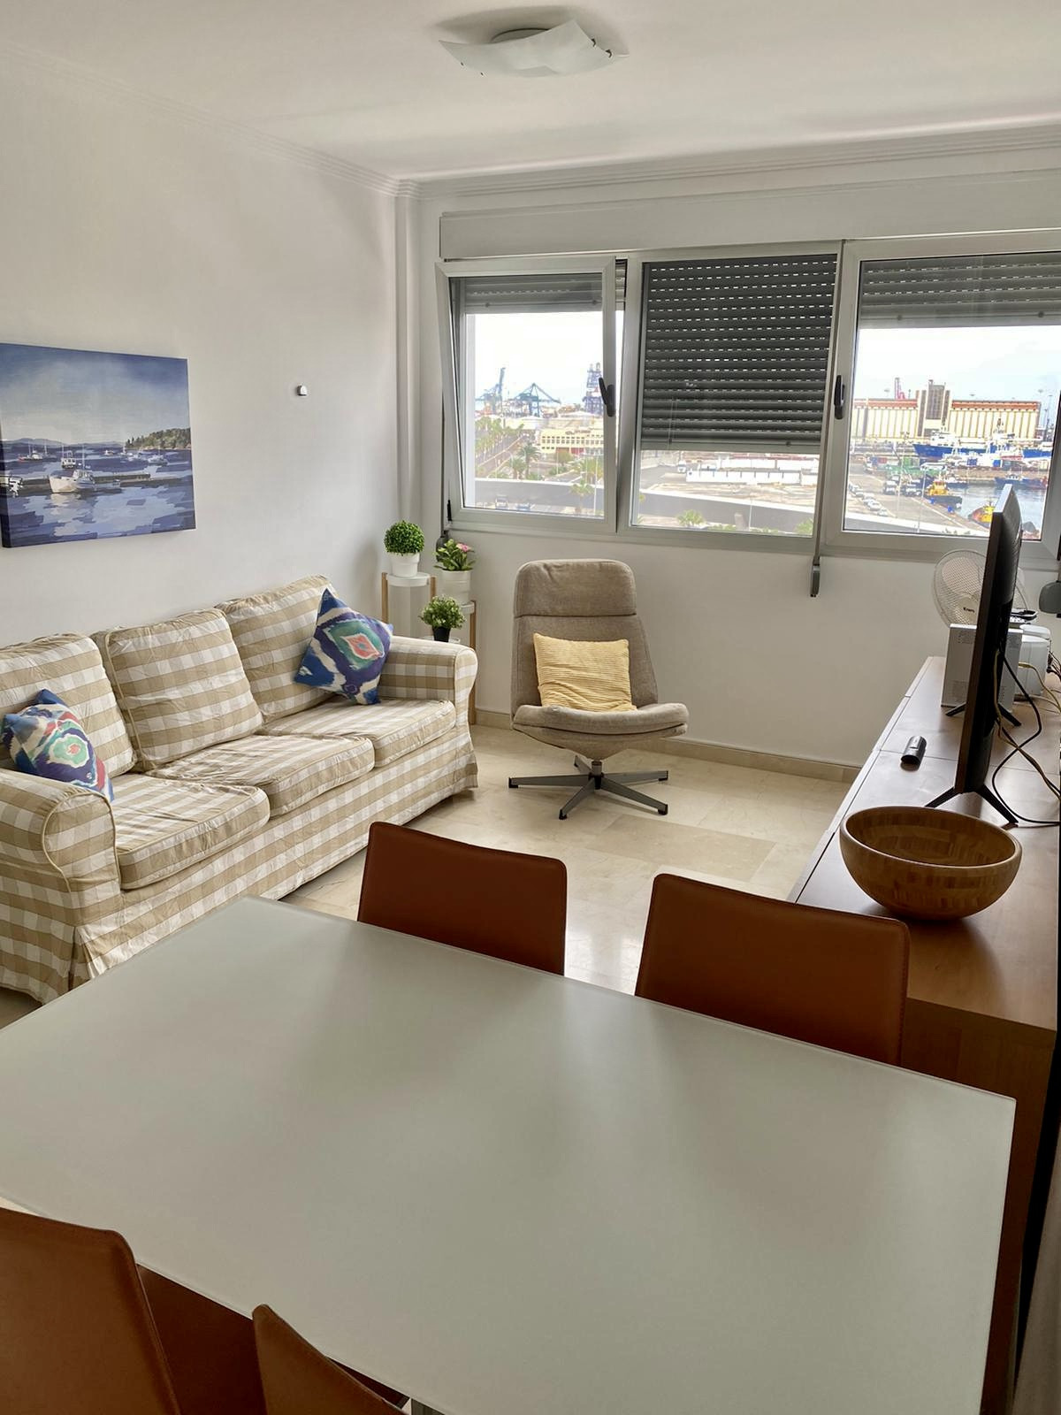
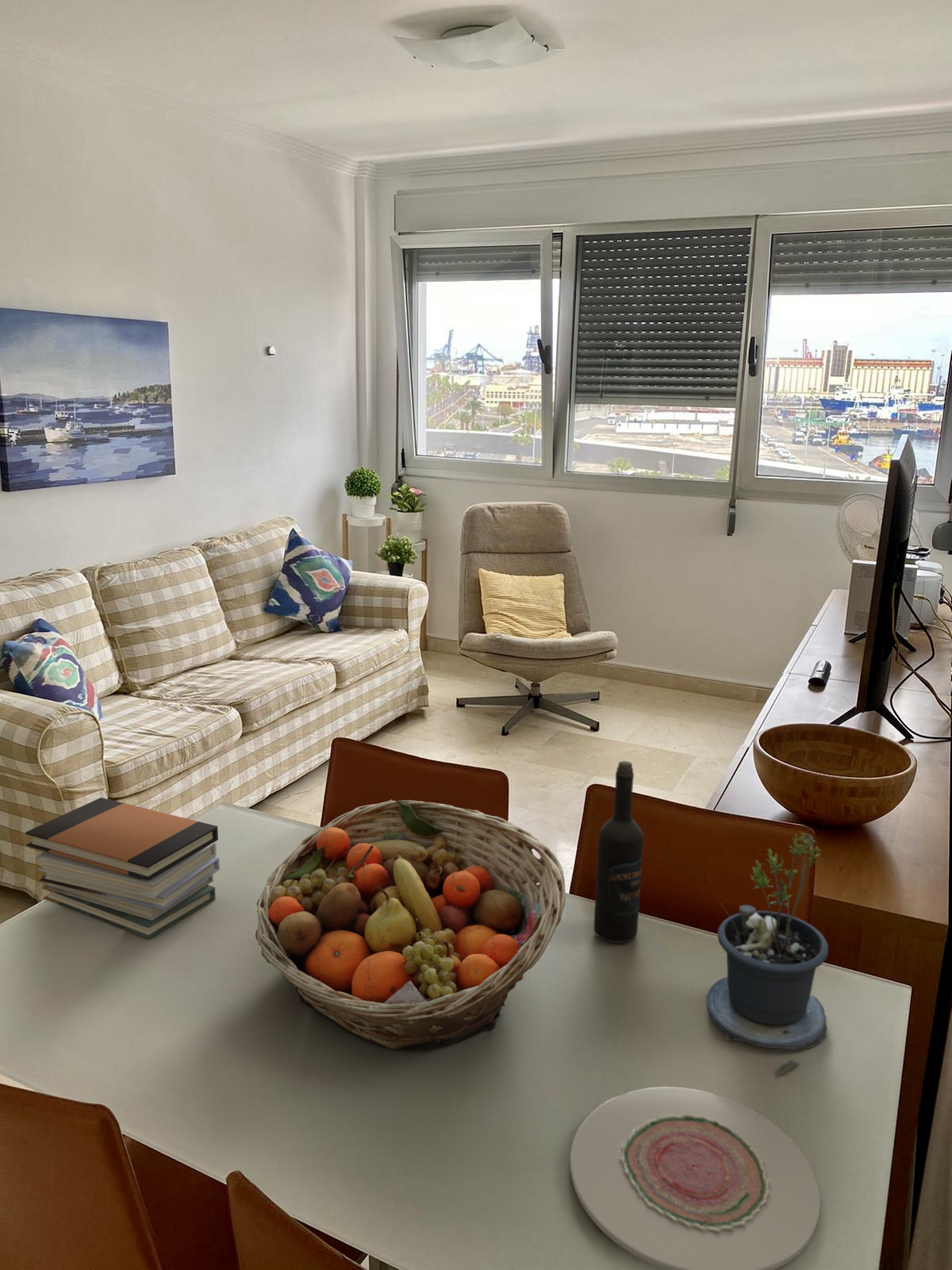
+ plate (692, 1170)
+ wine bottle (620, 850)
+ potted plant (774, 925)
+ book stack (128, 864)
+ fruit basket (407, 916)
